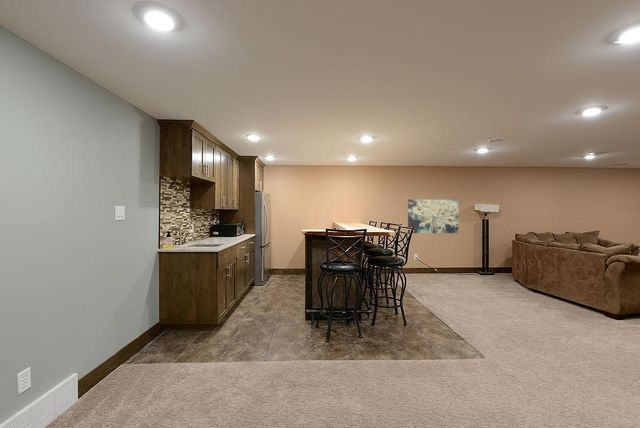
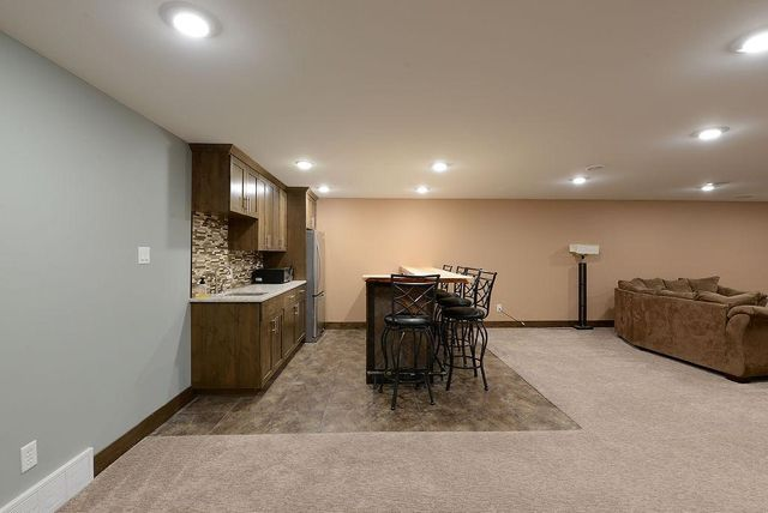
- wall art (433, 216)
